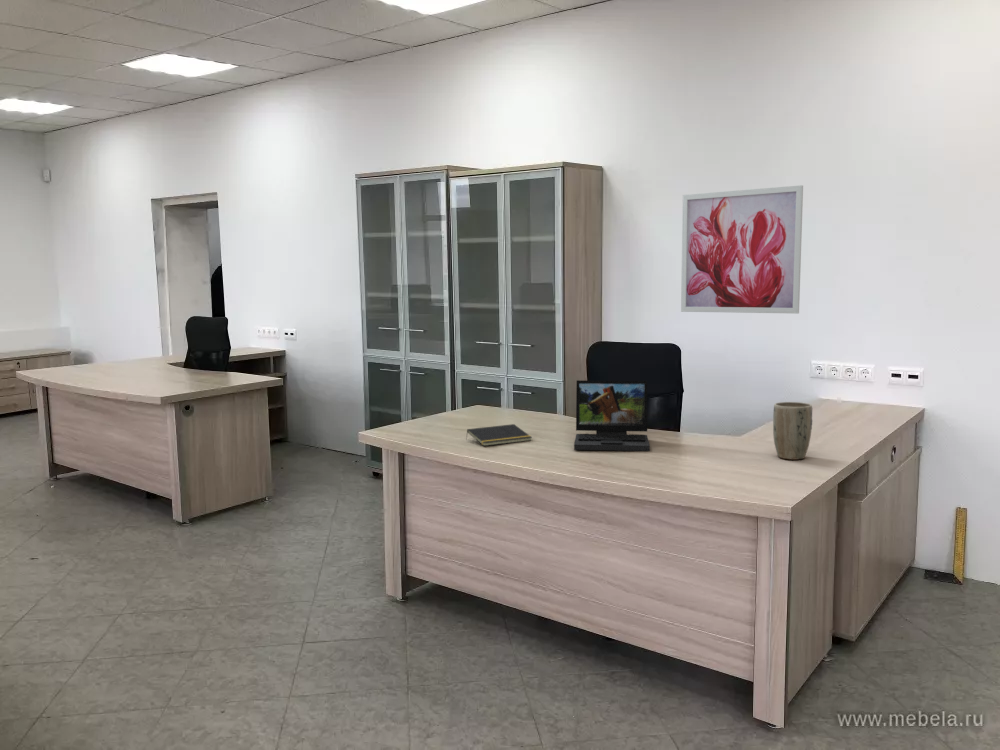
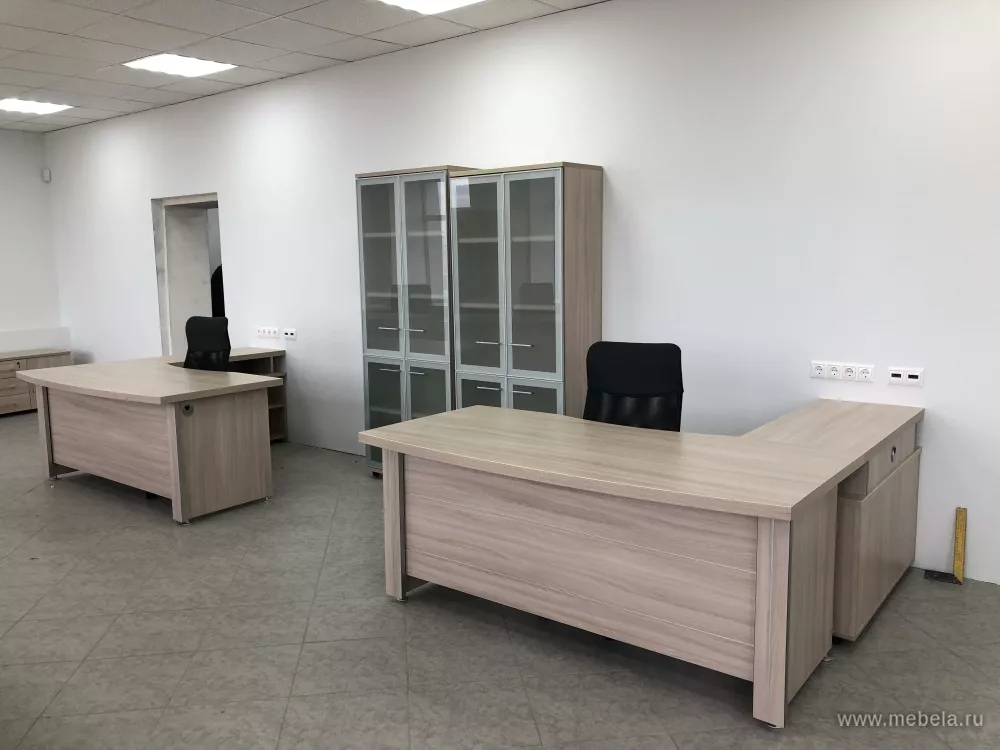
- notepad (499, 434)
- wall art (738, 252)
- laptop (611, 413)
- plant pot (792, 430)
